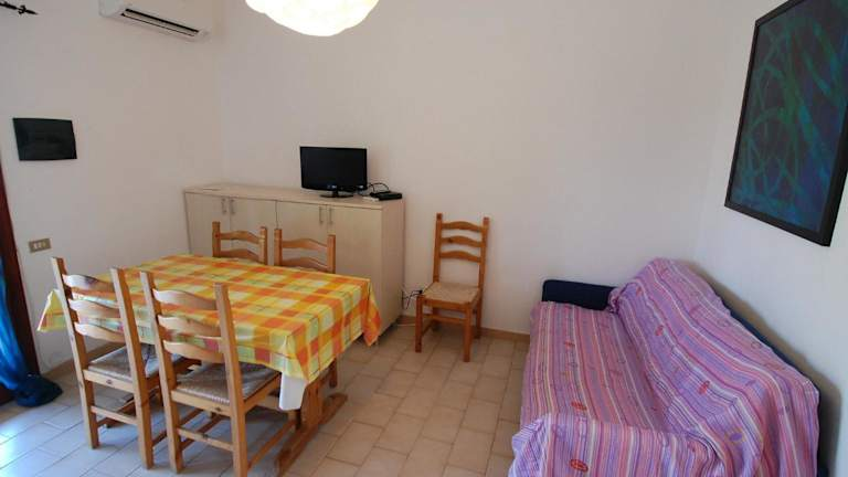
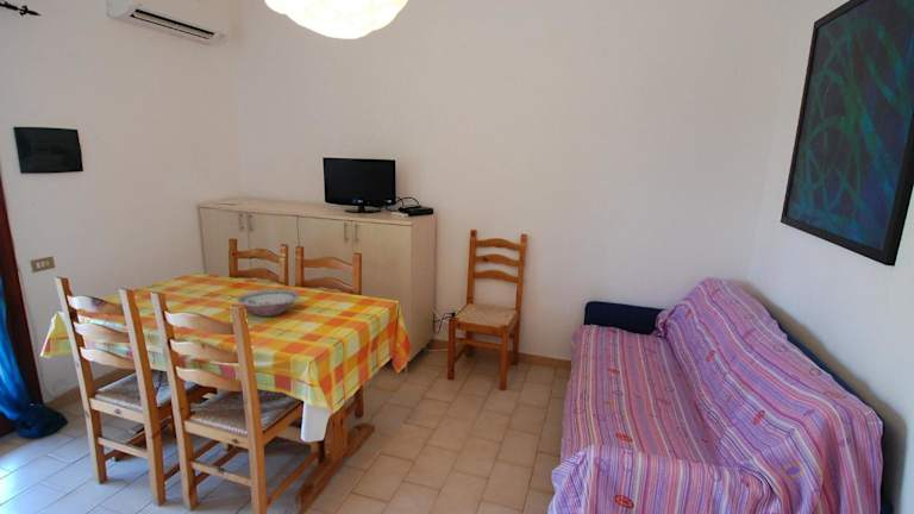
+ bowl (269, 303)
